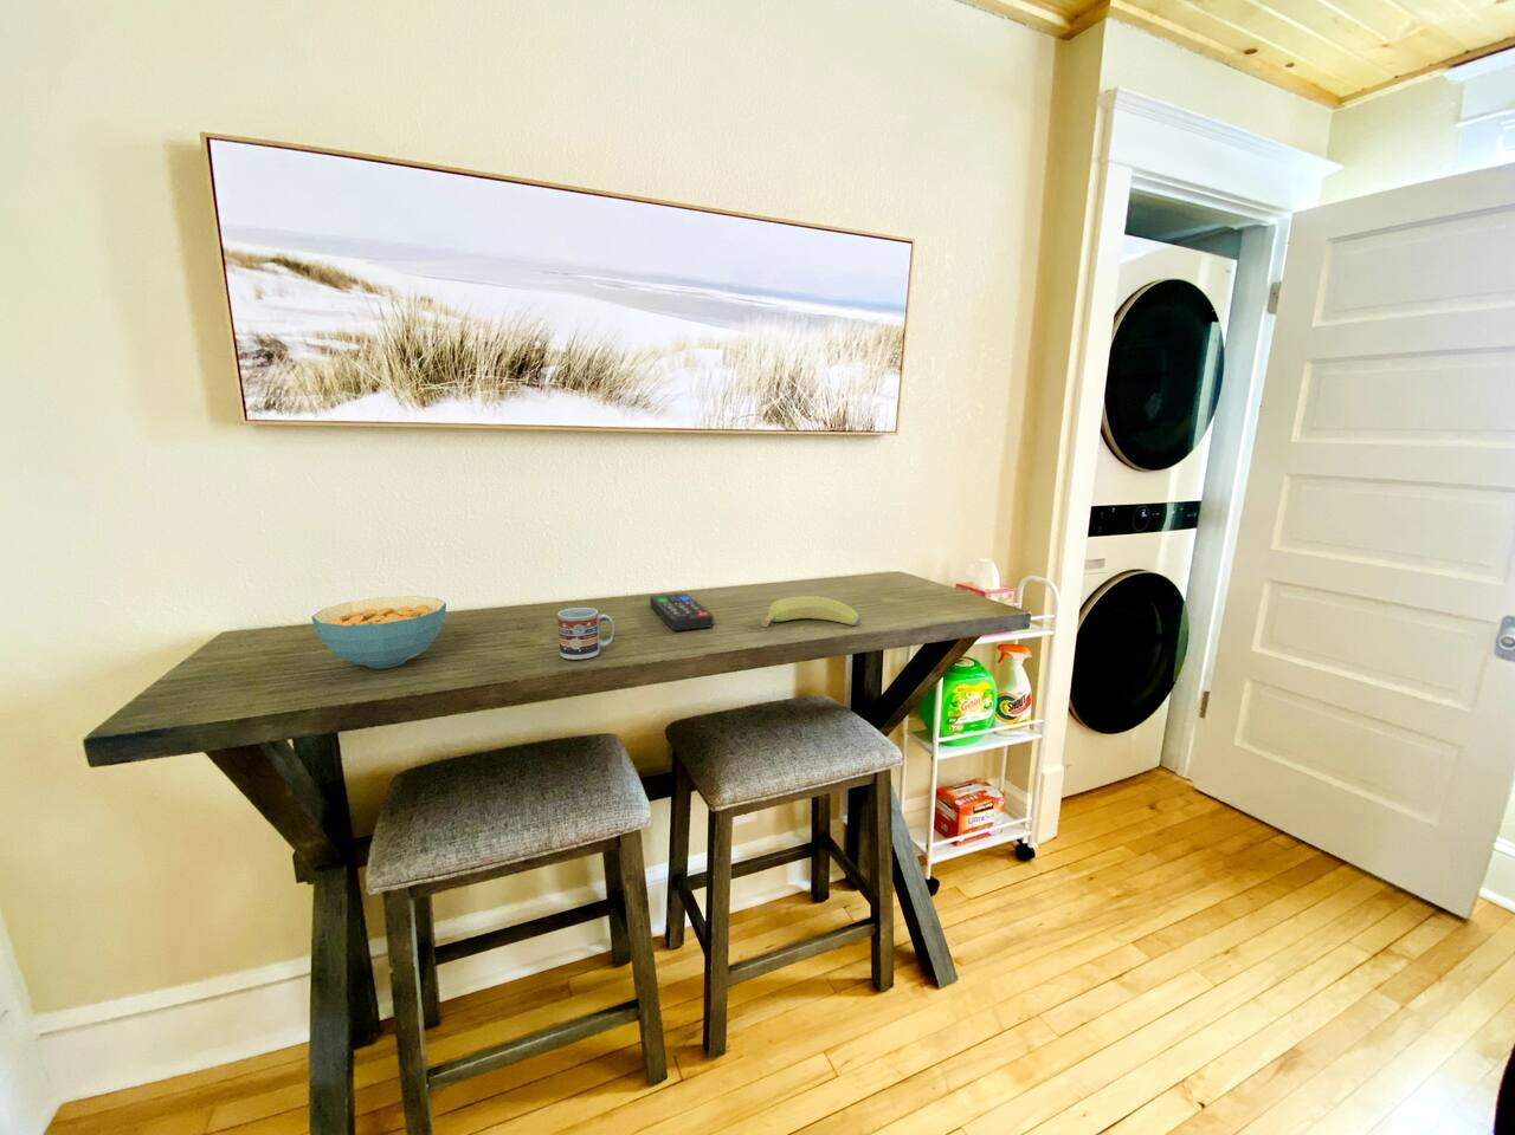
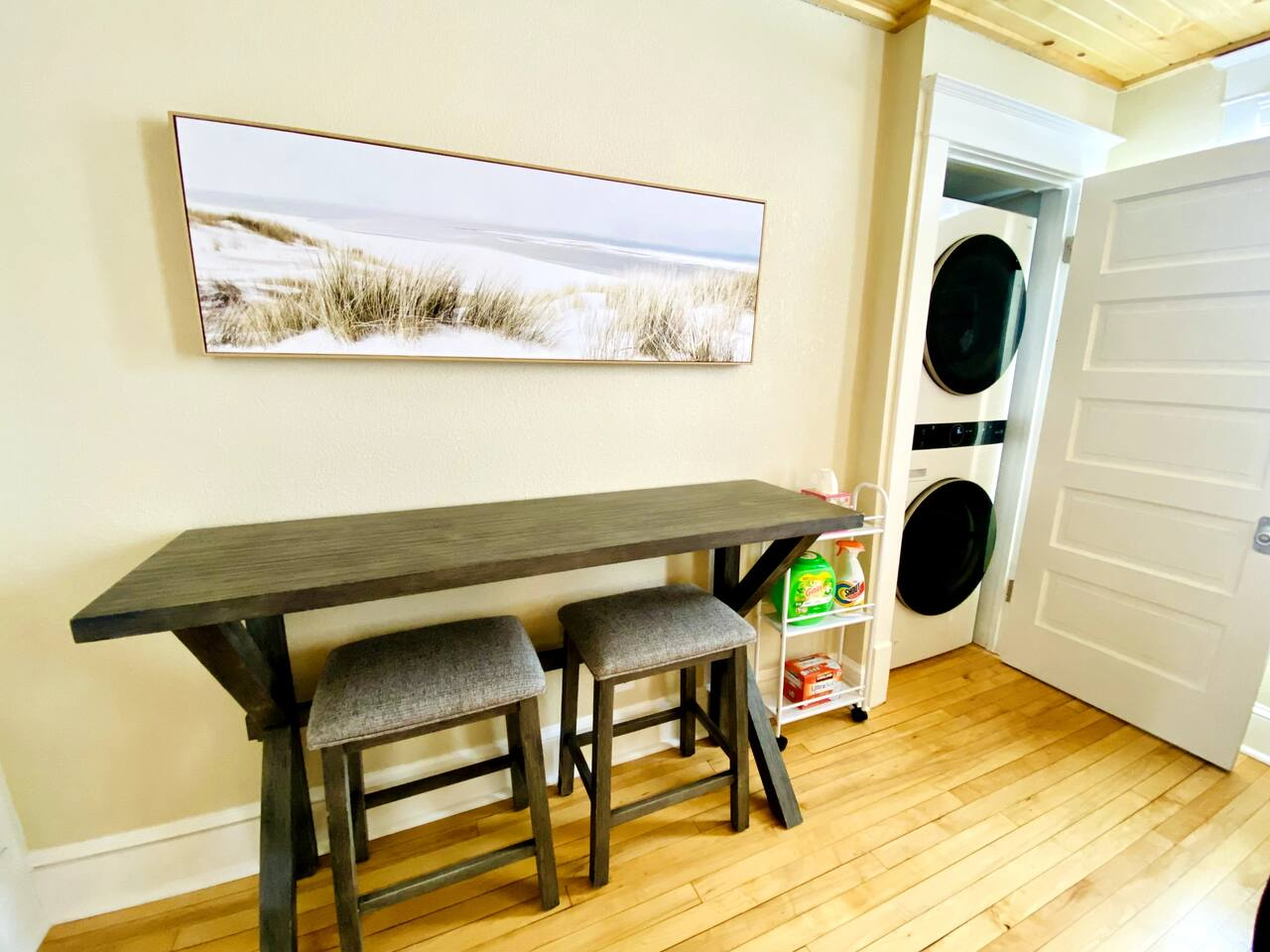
- banana (805, 613)
- cereal bowl (384, 637)
- remote control (680, 609)
- cup (586, 632)
